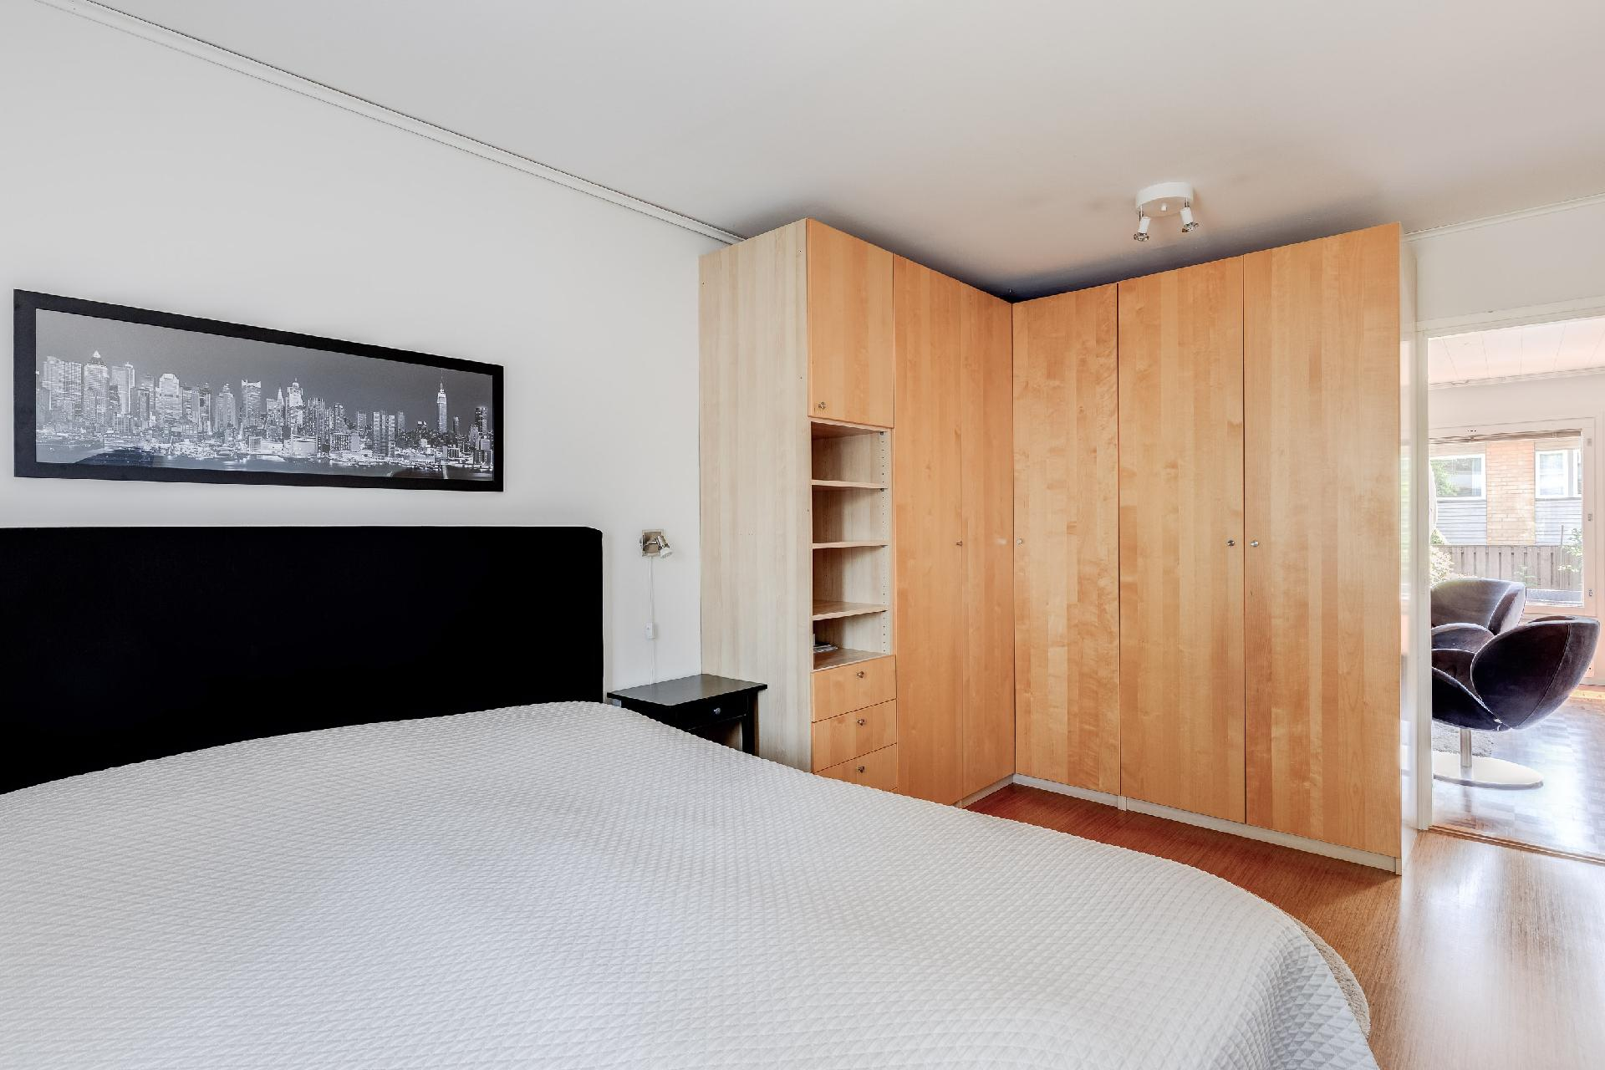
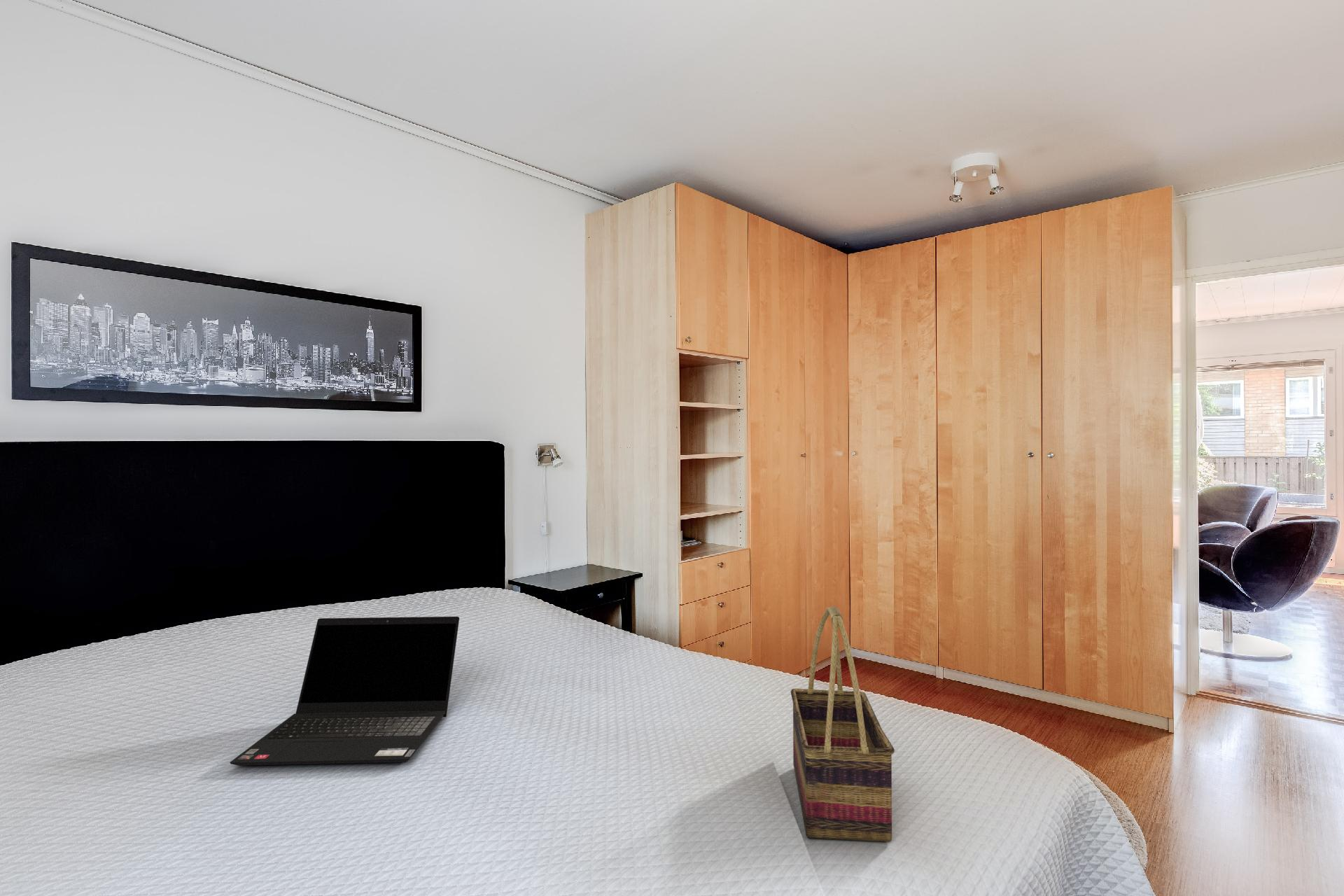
+ laptop computer (358, 684)
+ woven basket (836, 704)
